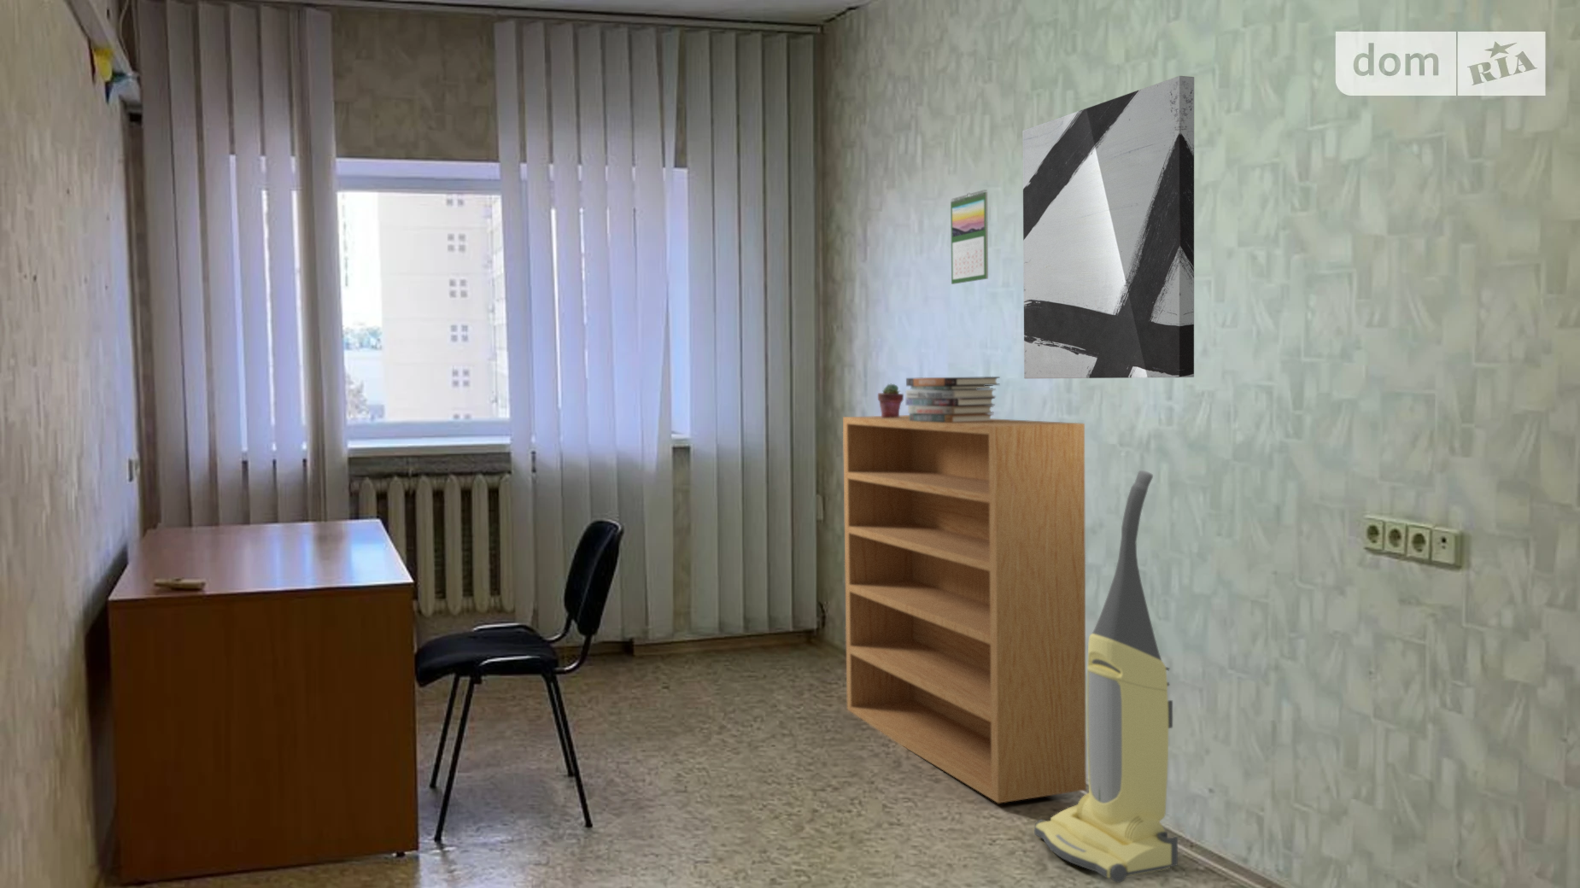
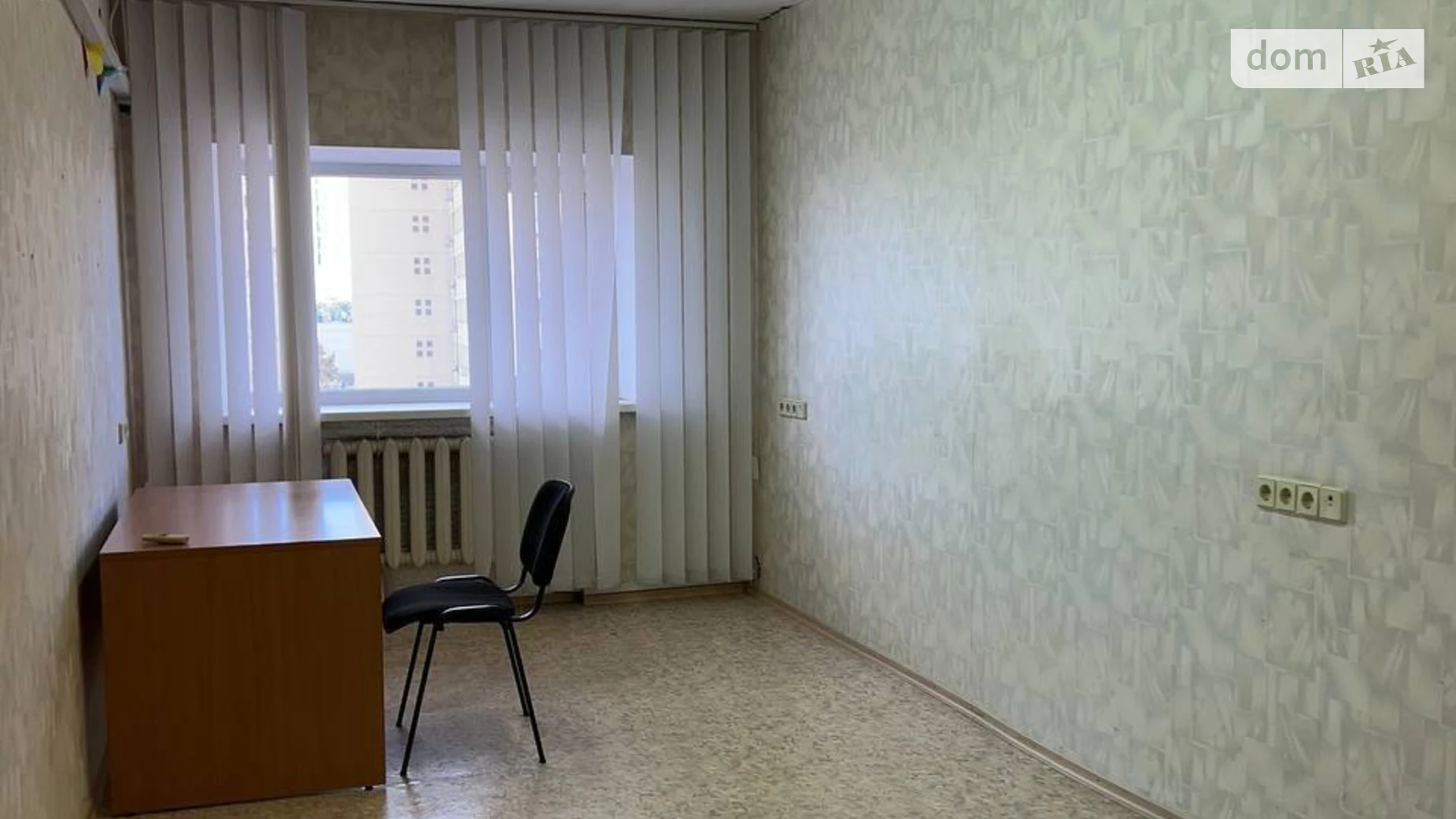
- bookcase (952, 584)
- calendar (968, 236)
- wall art (1100, 243)
- book stack (951, 398)
- potted succulent (890, 400)
- vacuum cleaner (1109, 664)
